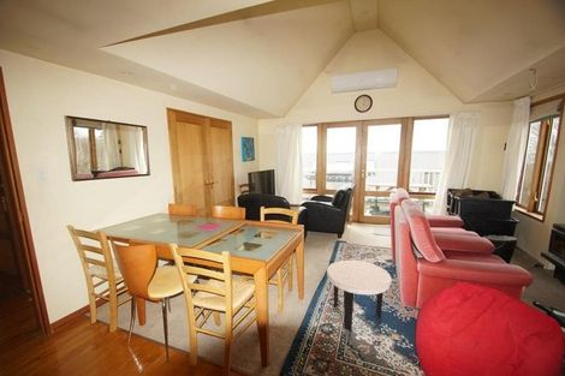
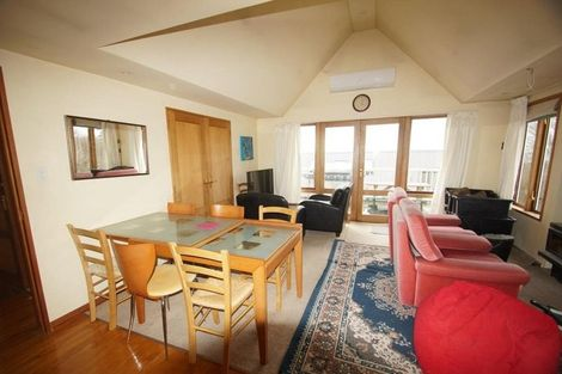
- side table (357, 293)
